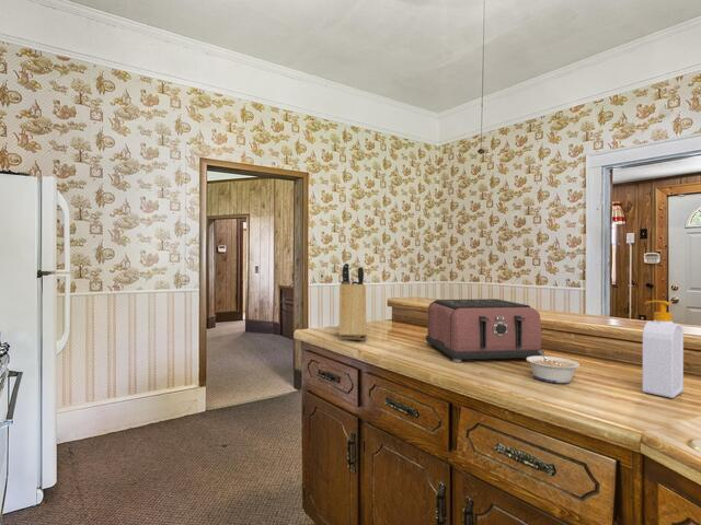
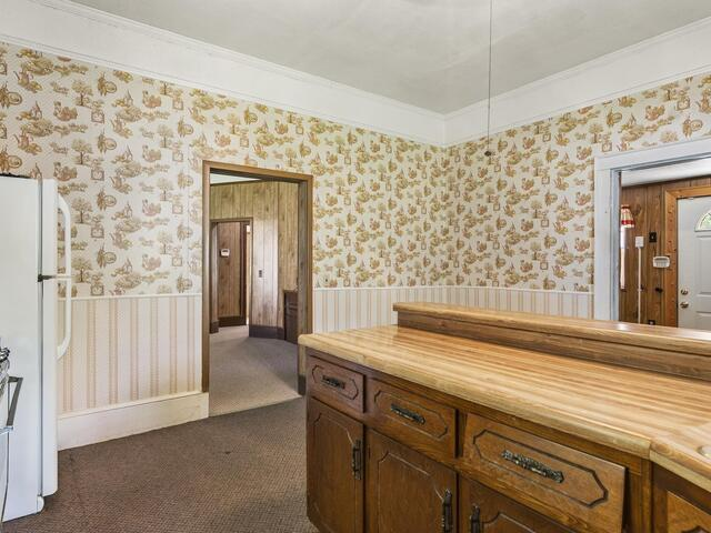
- knife block (352, 299)
- toaster (481, 327)
- legume (550, 368)
- soap bottle (660, 346)
